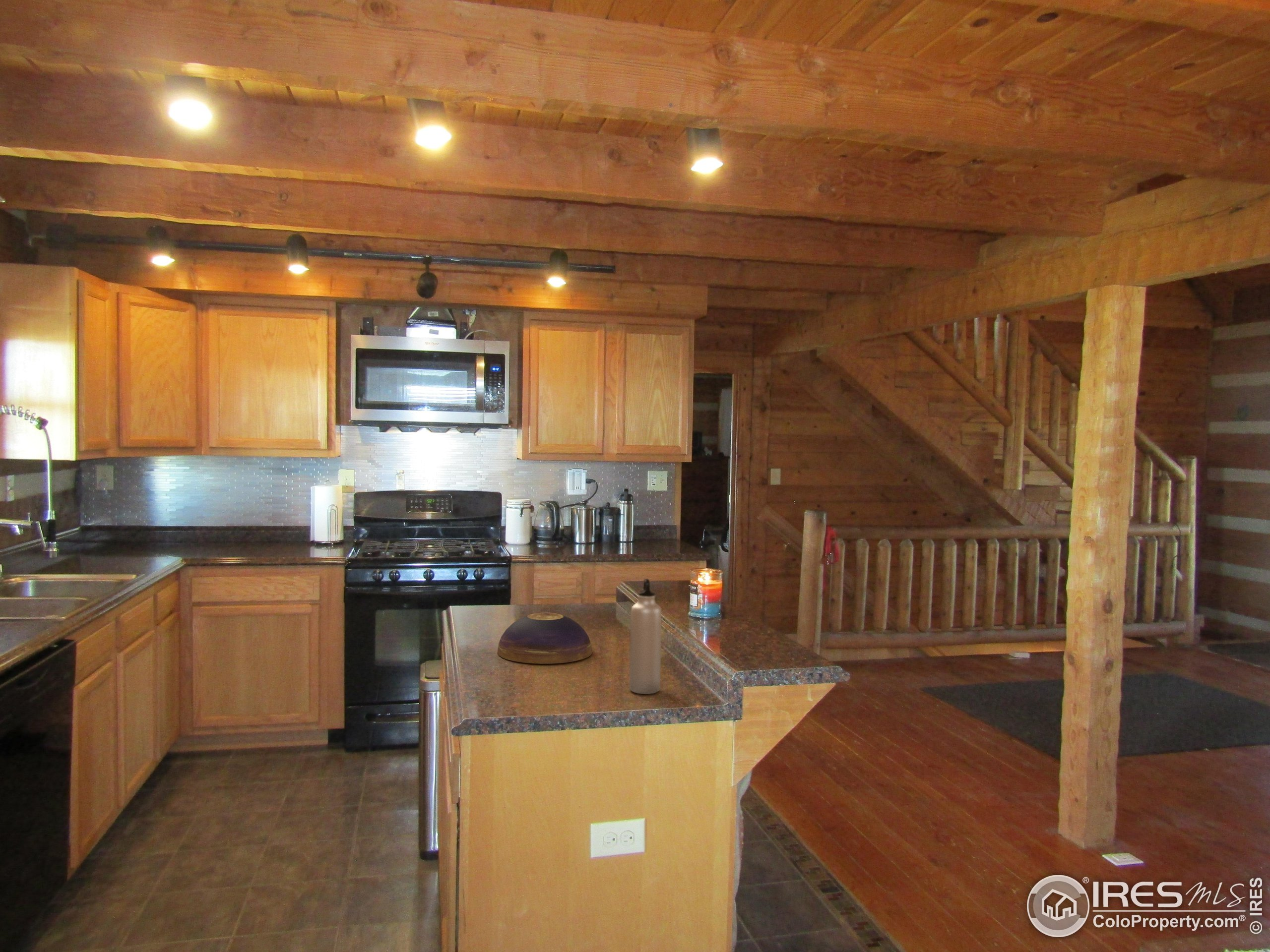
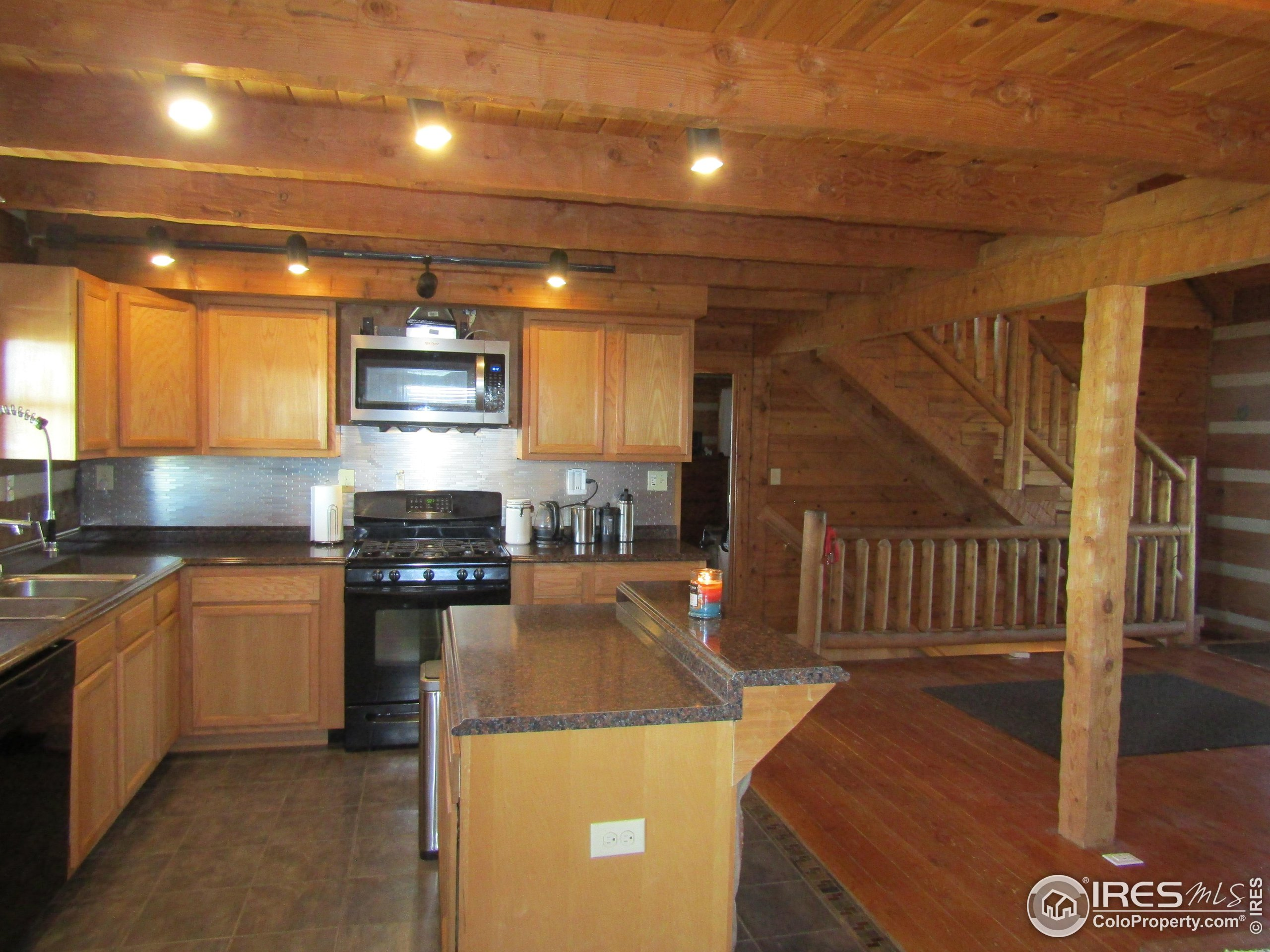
- decorative bowl (545, 632)
- water bottle (645, 635)
